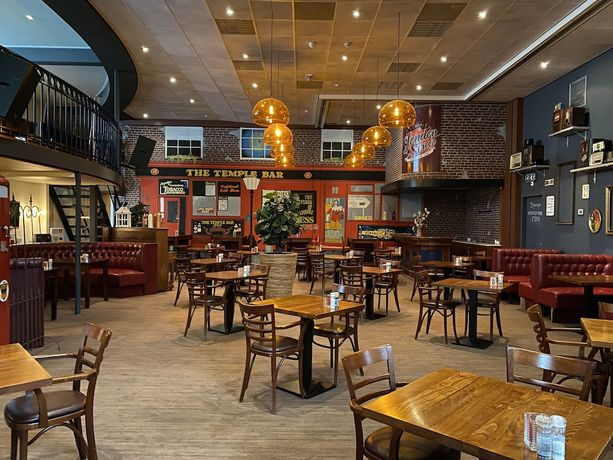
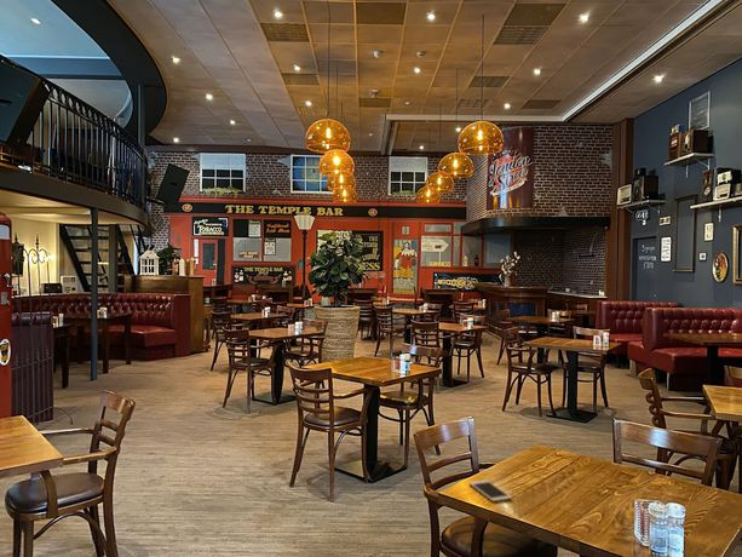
+ cell phone (489, 489)
